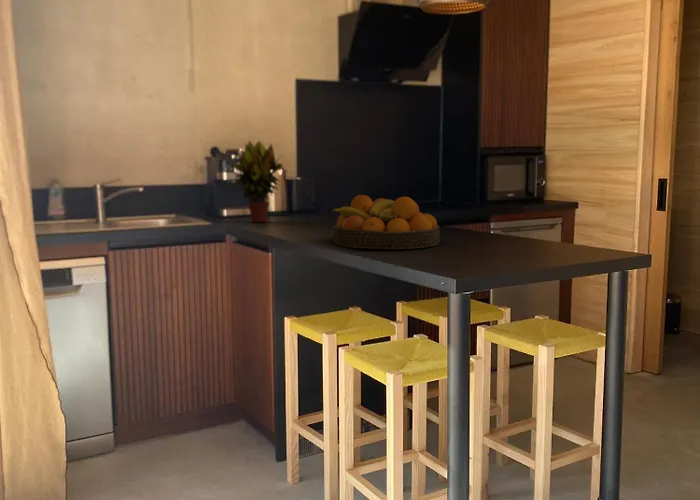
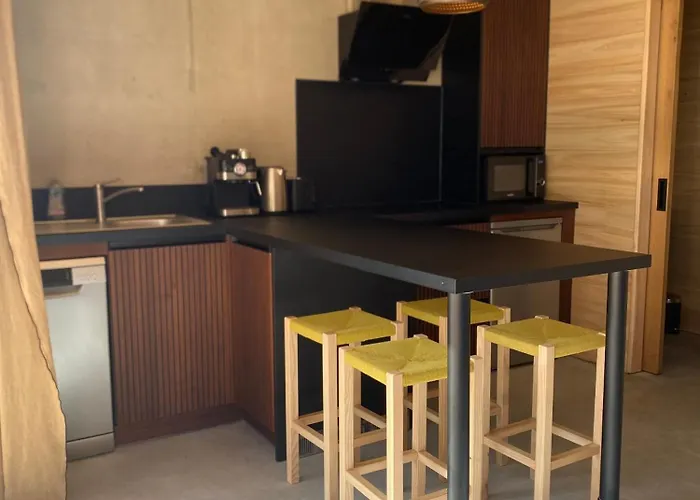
- fruit bowl (386, 219)
- potted plant (256, 181)
